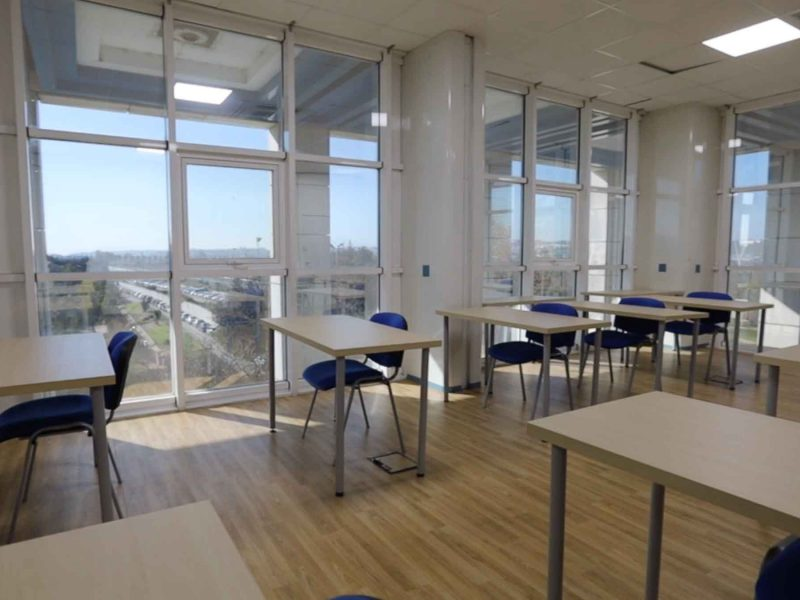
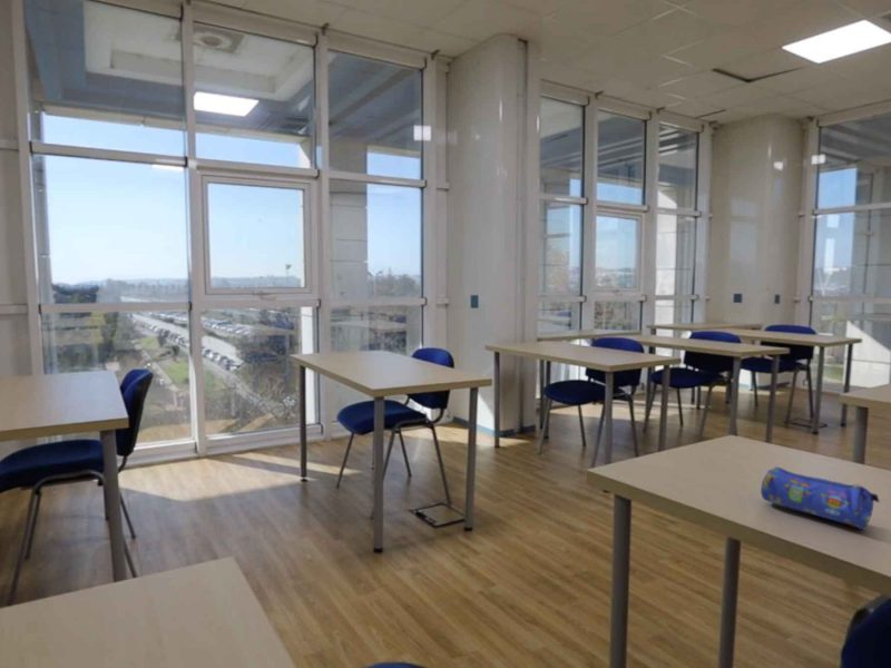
+ pencil case (815, 494)
